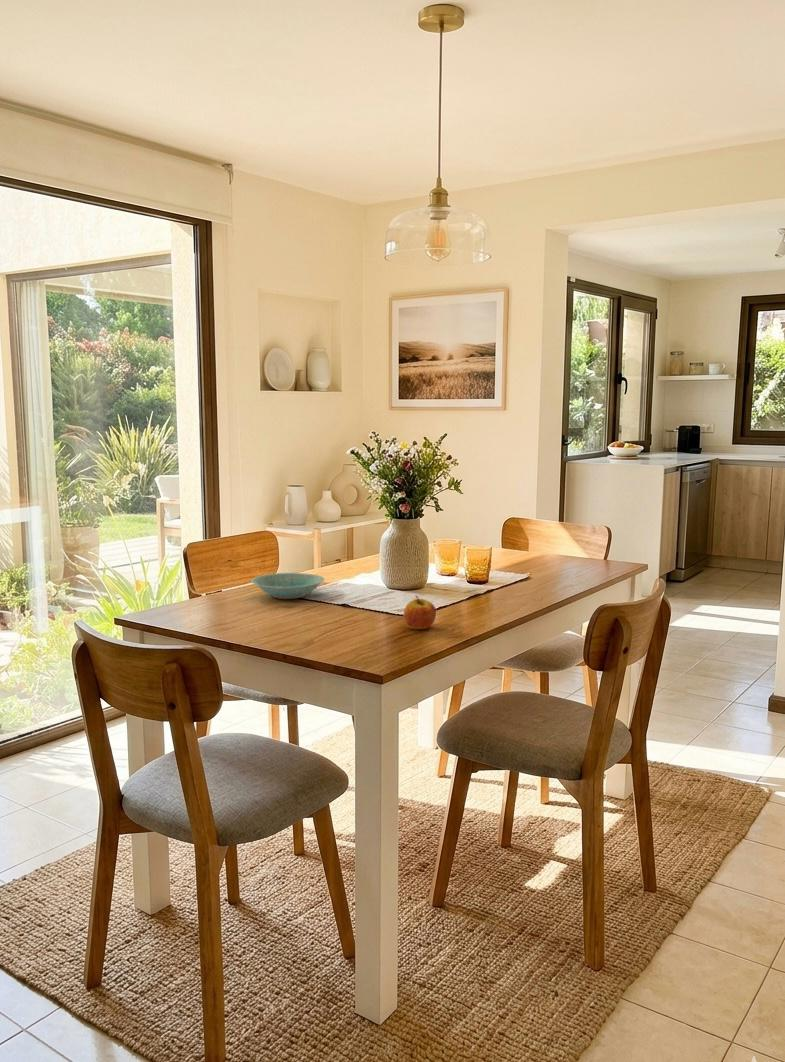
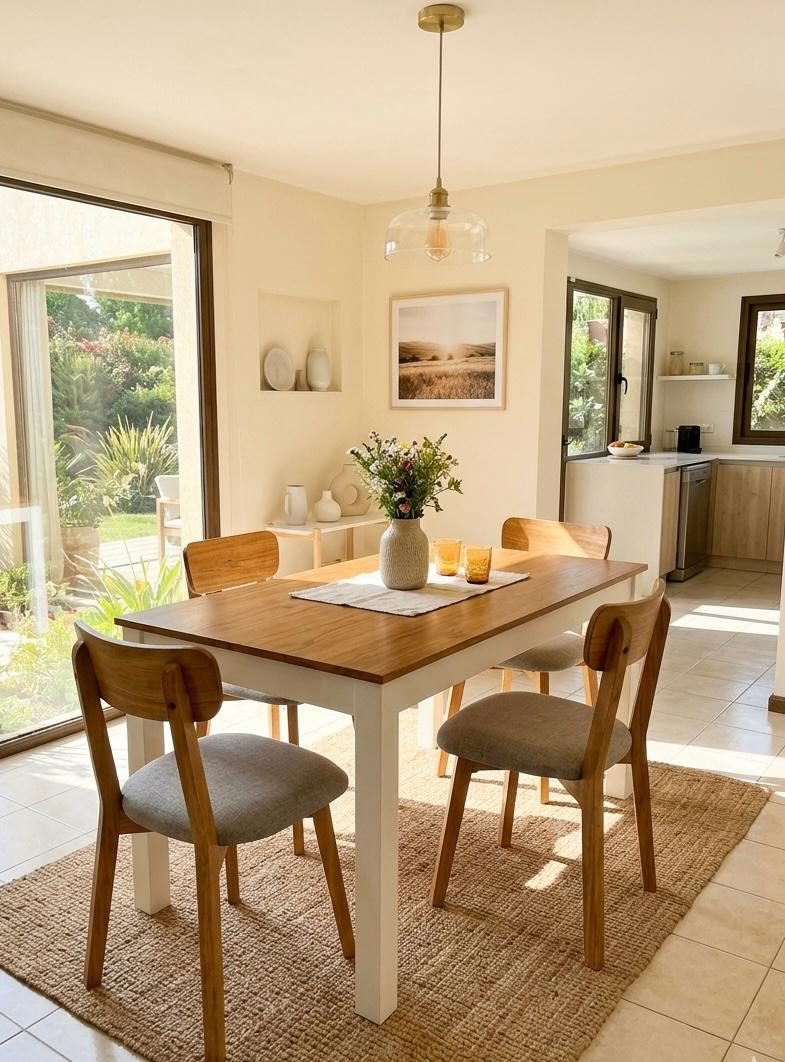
- apple (419, 611)
- bowl (288, 587)
